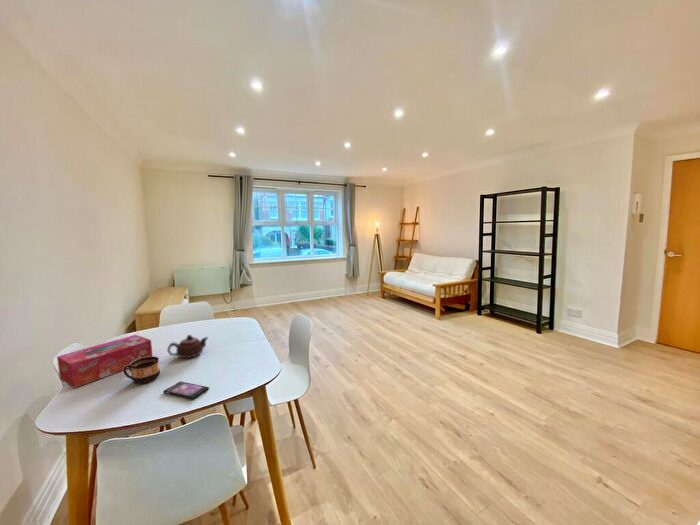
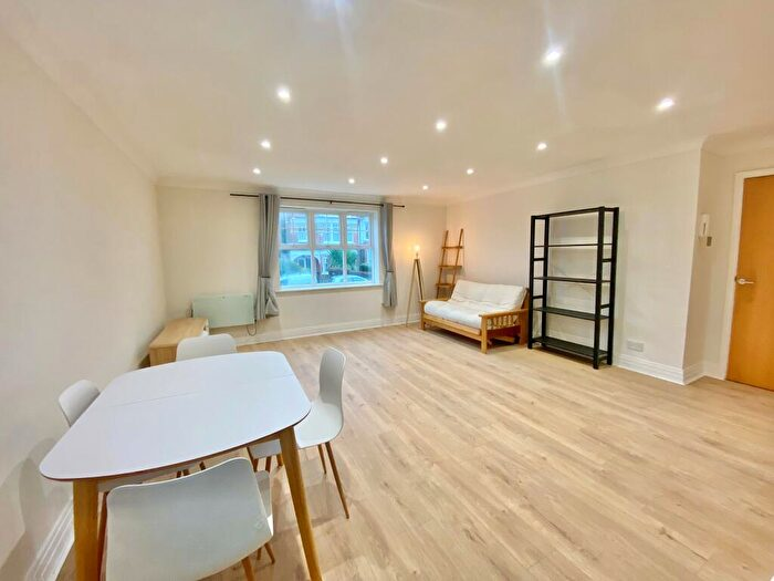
- cup (144, 370)
- tissue box (108, 358)
- smartphone (186, 389)
- teapot (188, 344)
